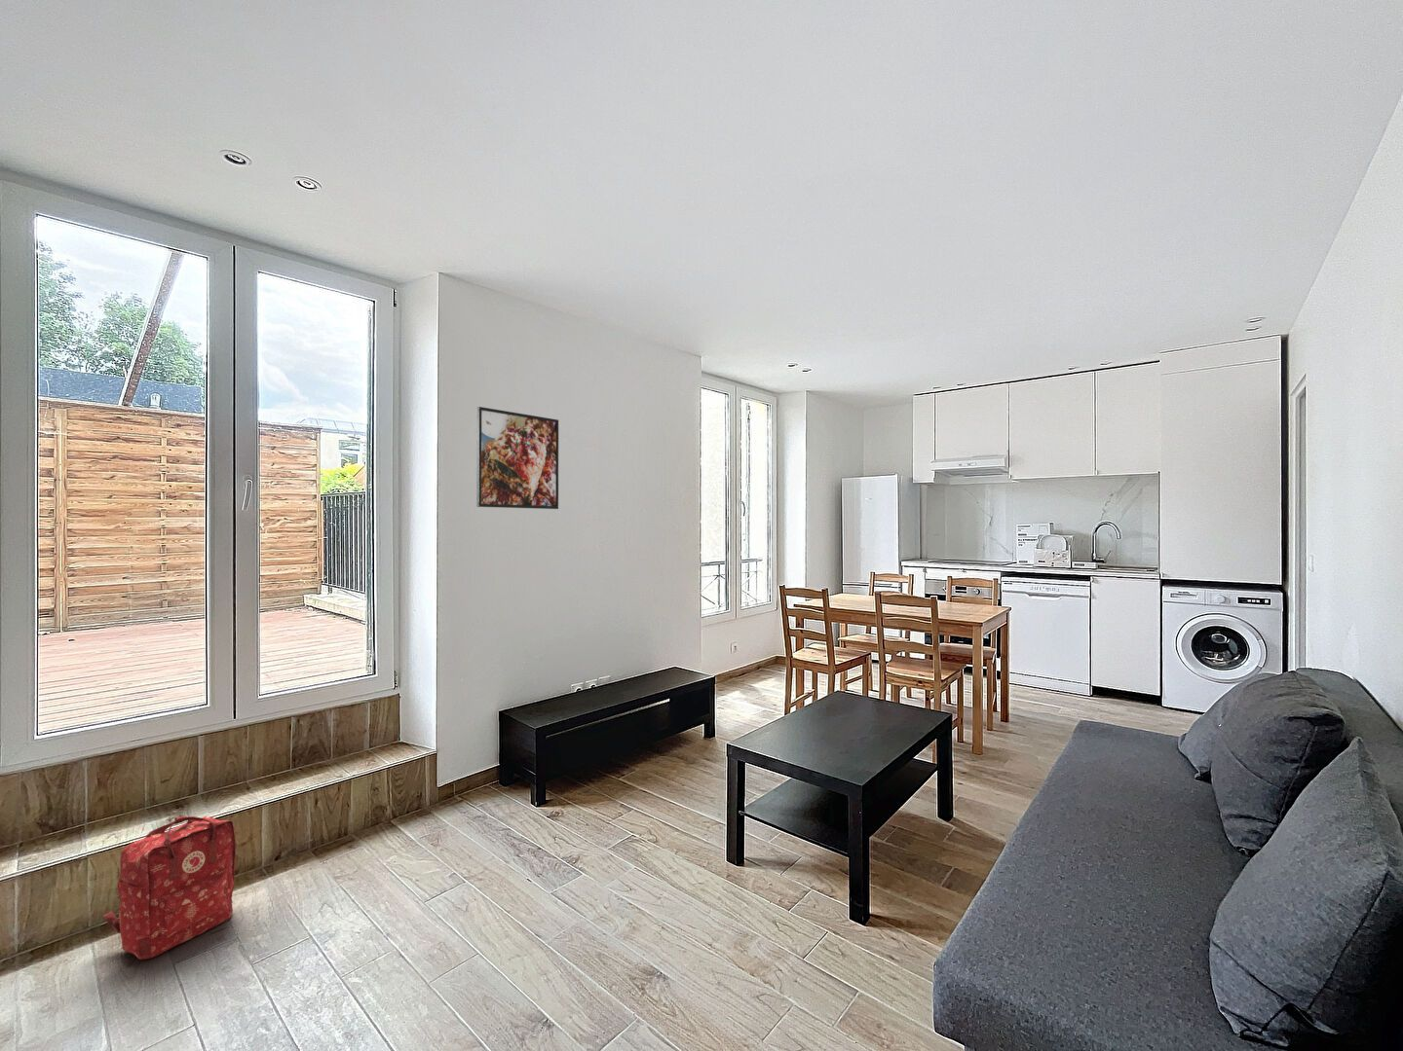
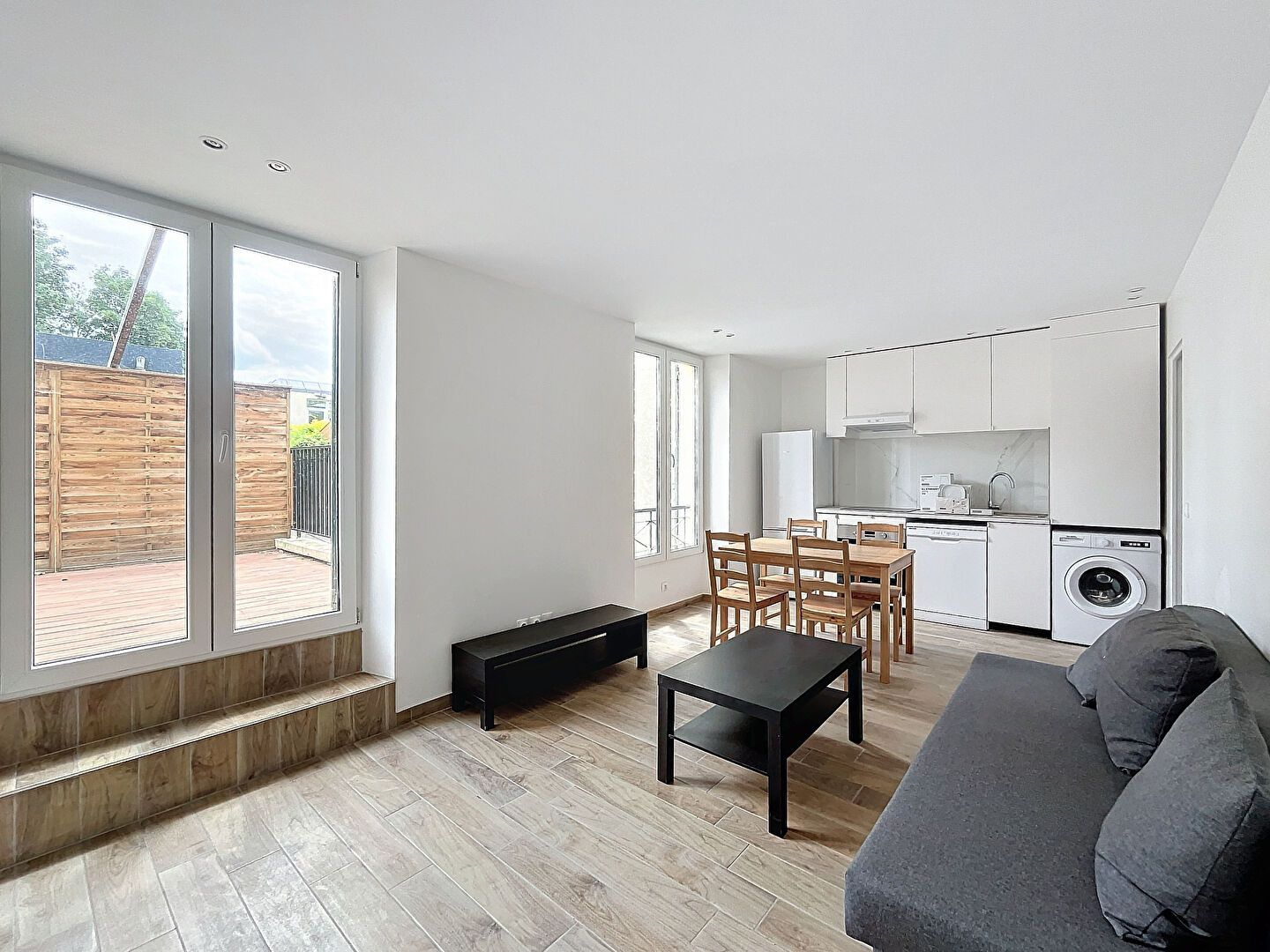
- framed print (519, 460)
- backpack (173, 874)
